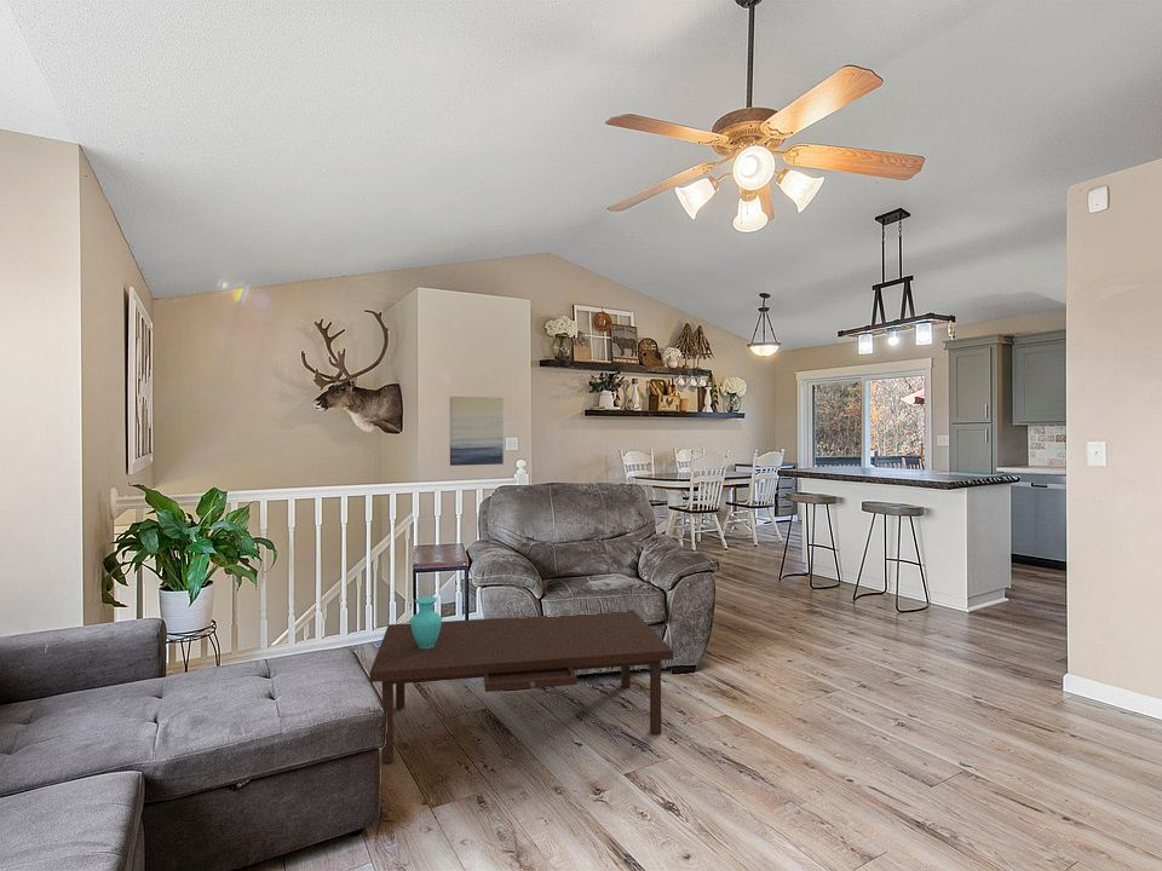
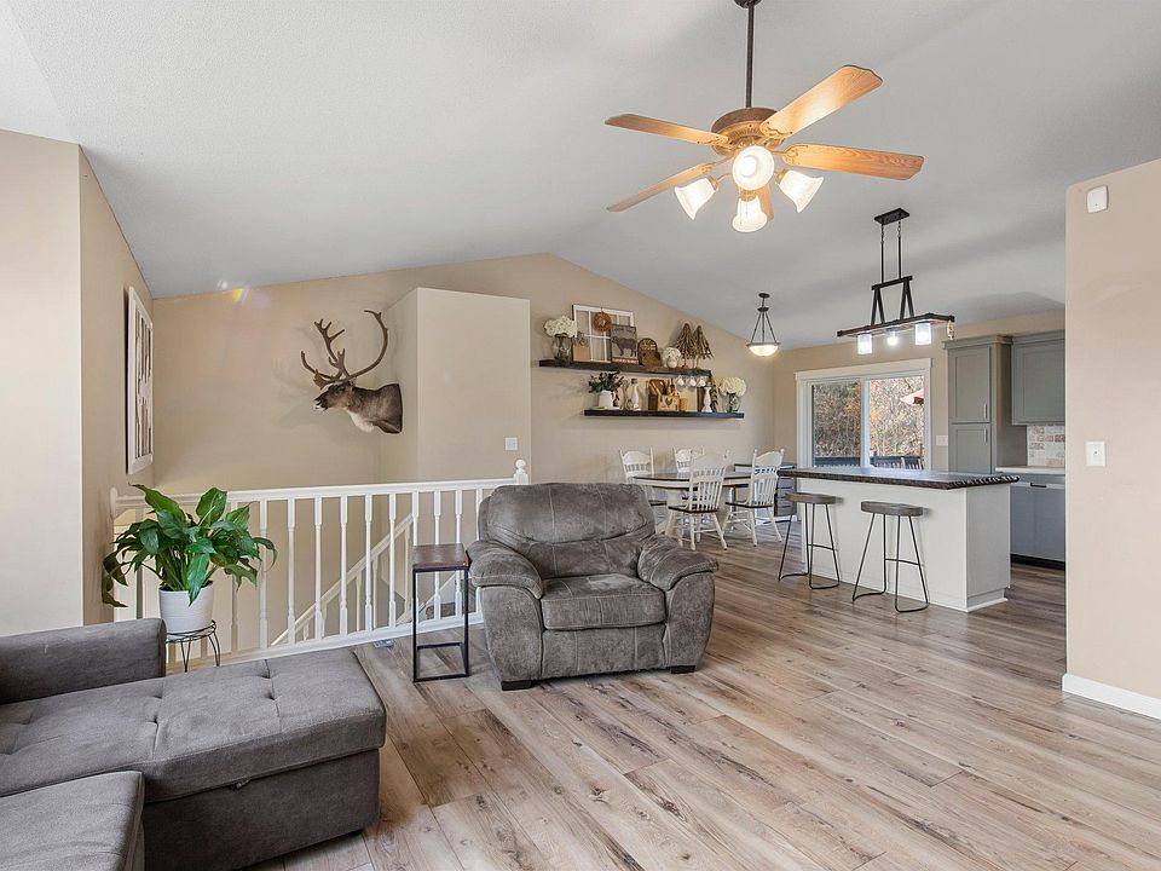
- coffee table (522, 659)
- wall art (477, 431)
